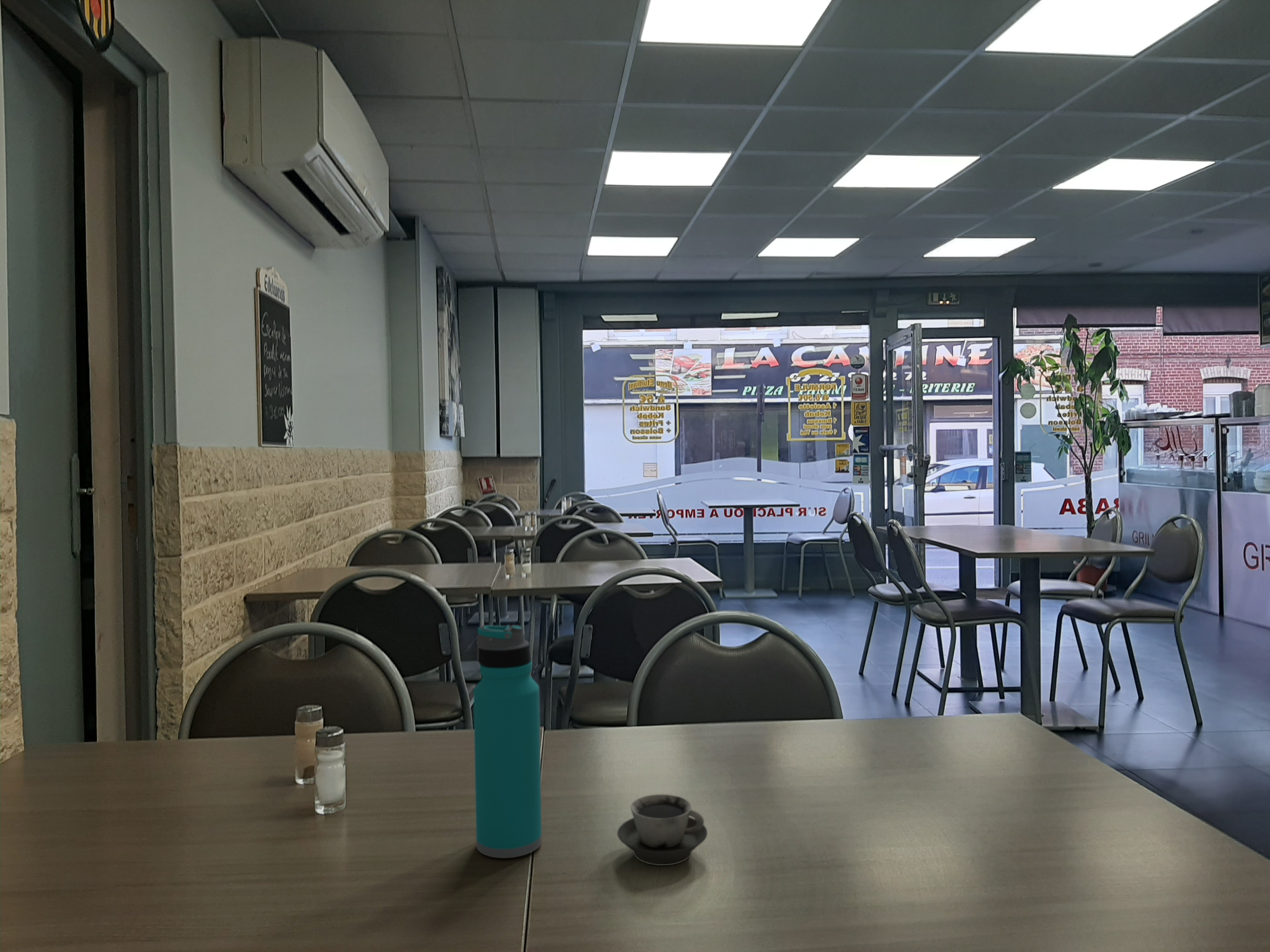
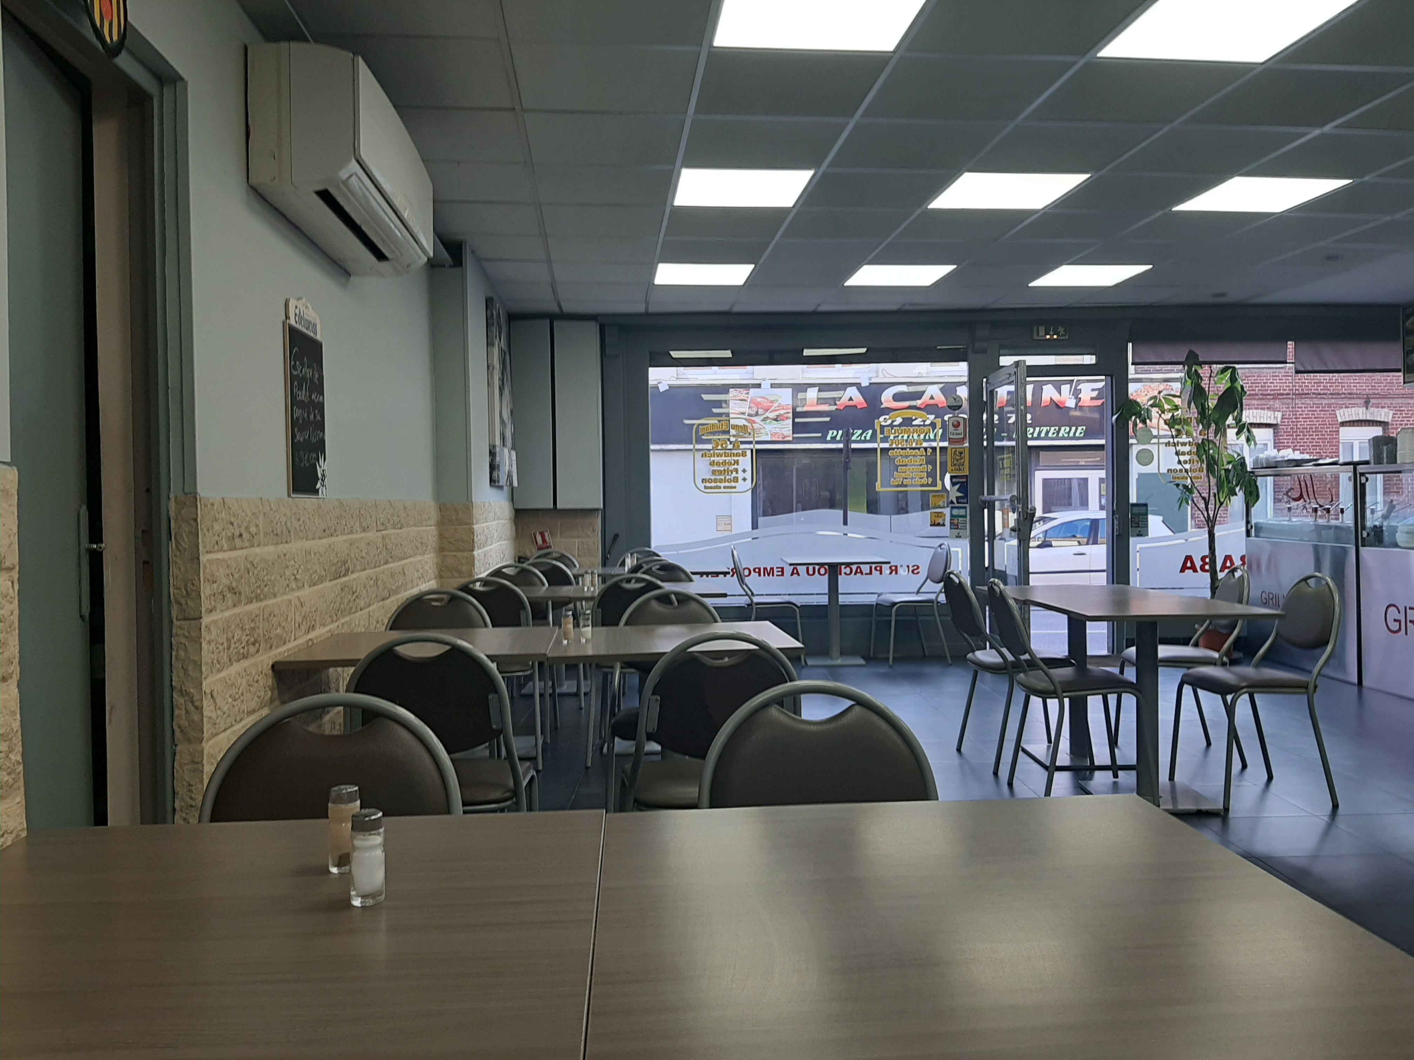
- cup (662, 829)
- water bottle (507, 735)
